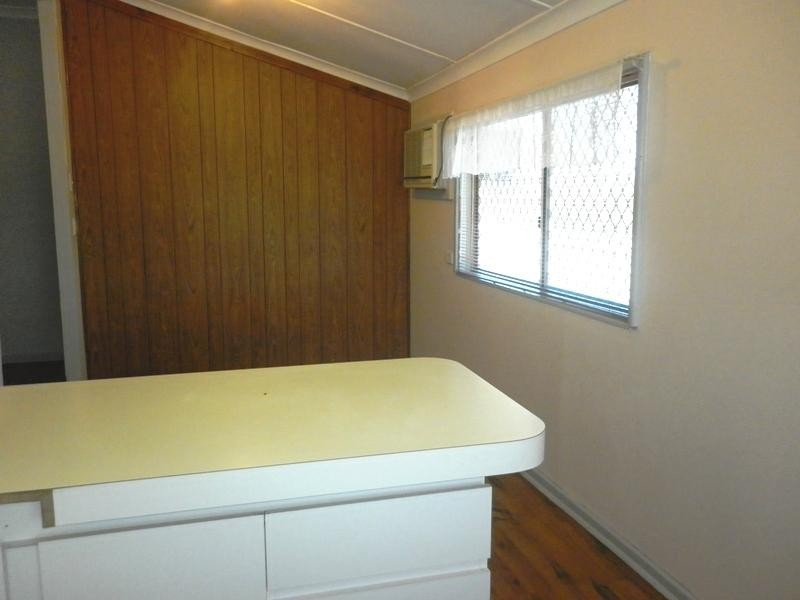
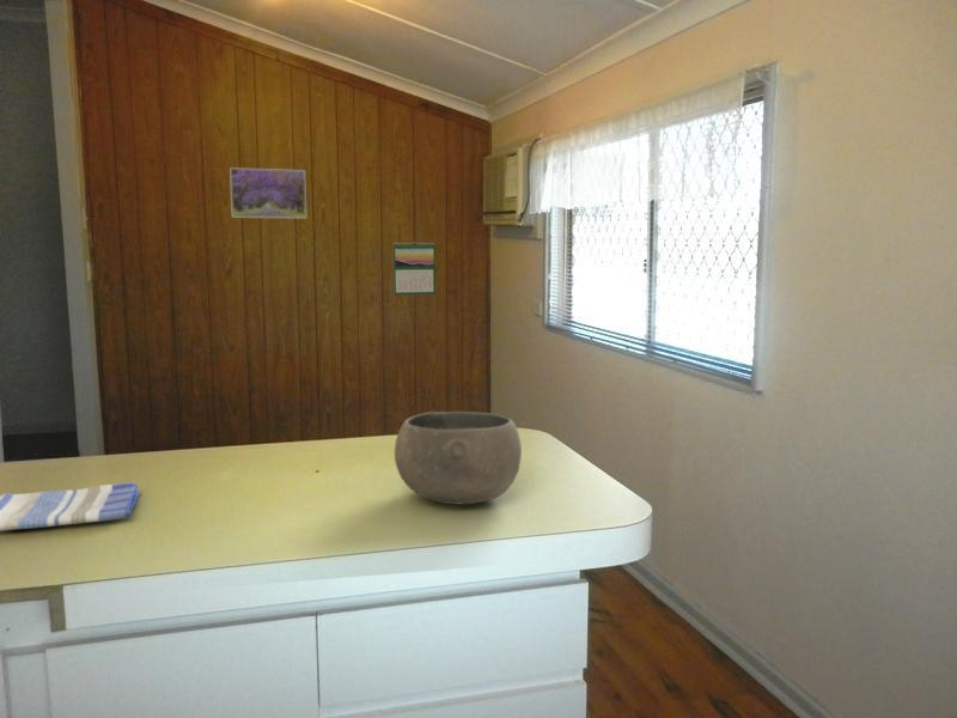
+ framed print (268, 193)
+ calendar (414, 268)
+ bowl (458, 458)
+ dish towel (62, 505)
